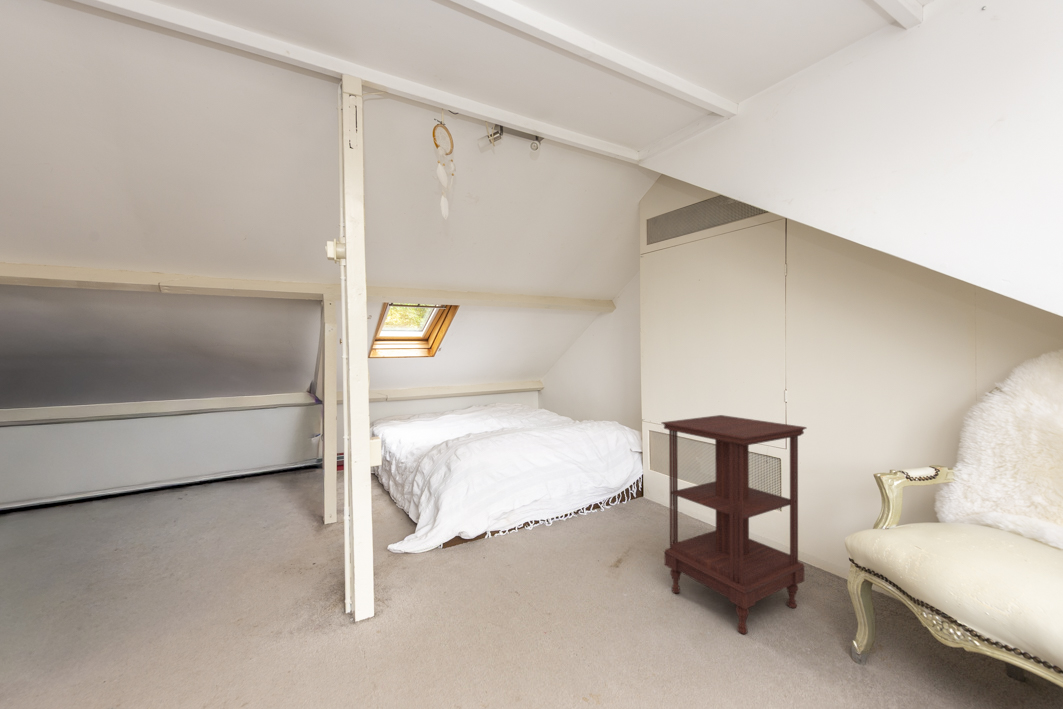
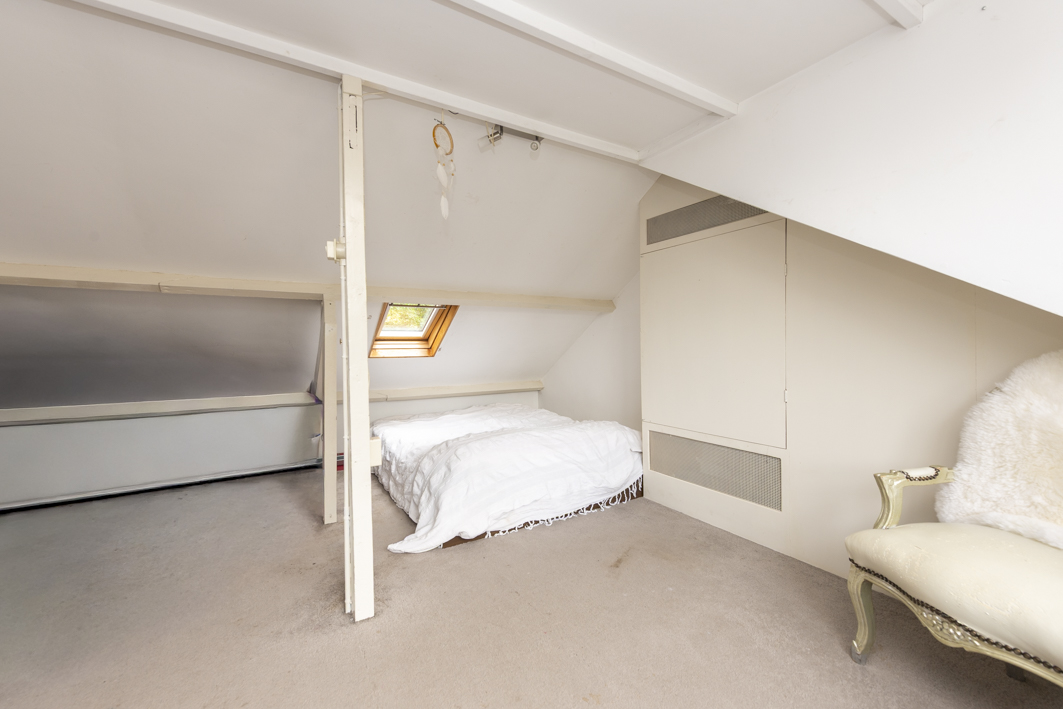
- side table (731, 511)
